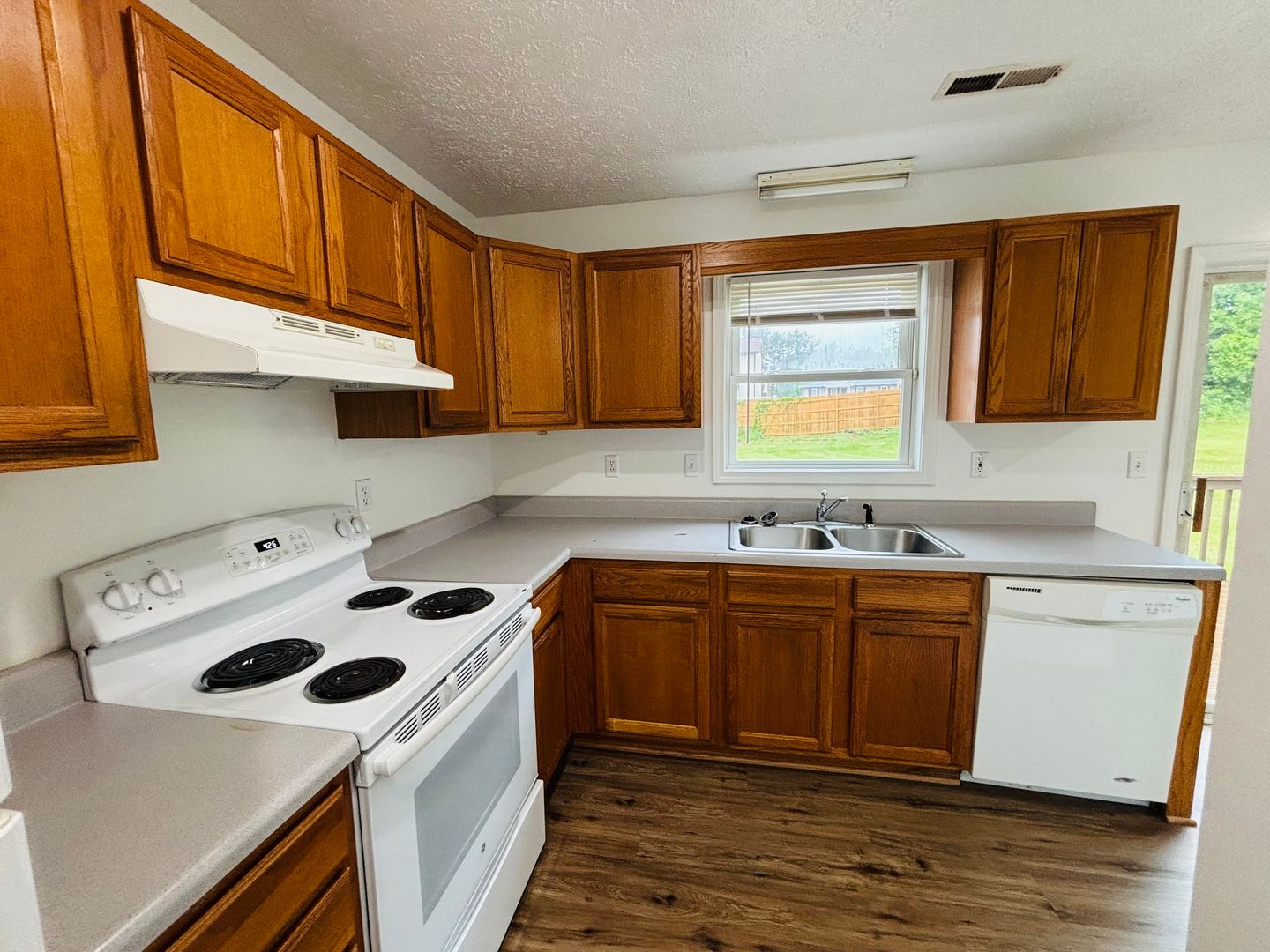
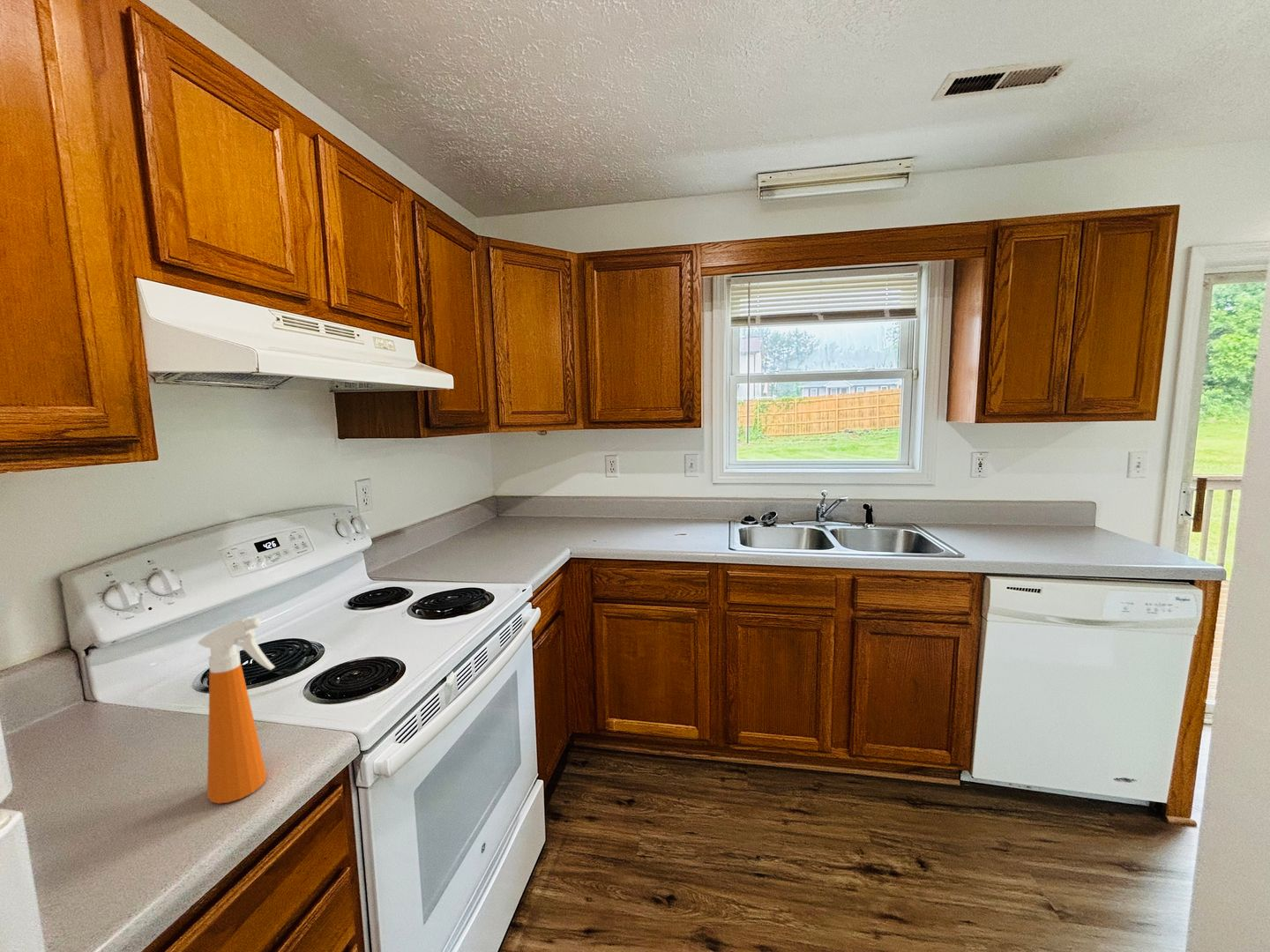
+ spray bottle (241, 704)
